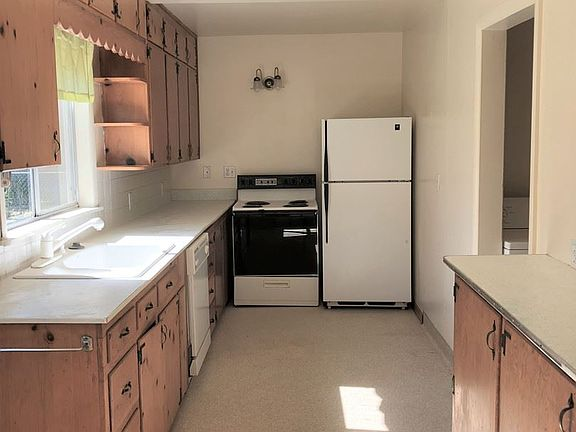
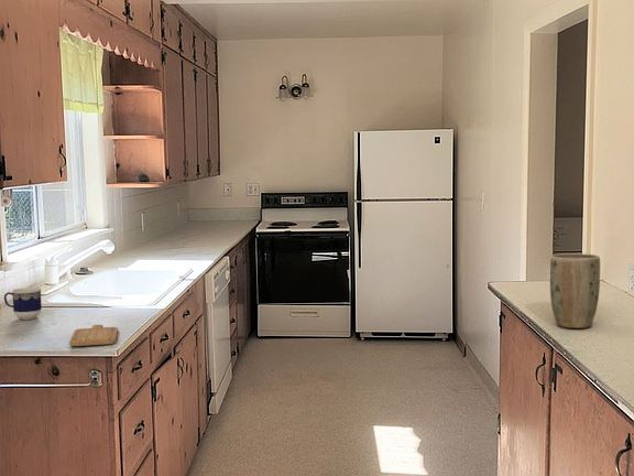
+ plant pot (575, 290)
+ cup (22, 303)
+ chopping board (95, 334)
